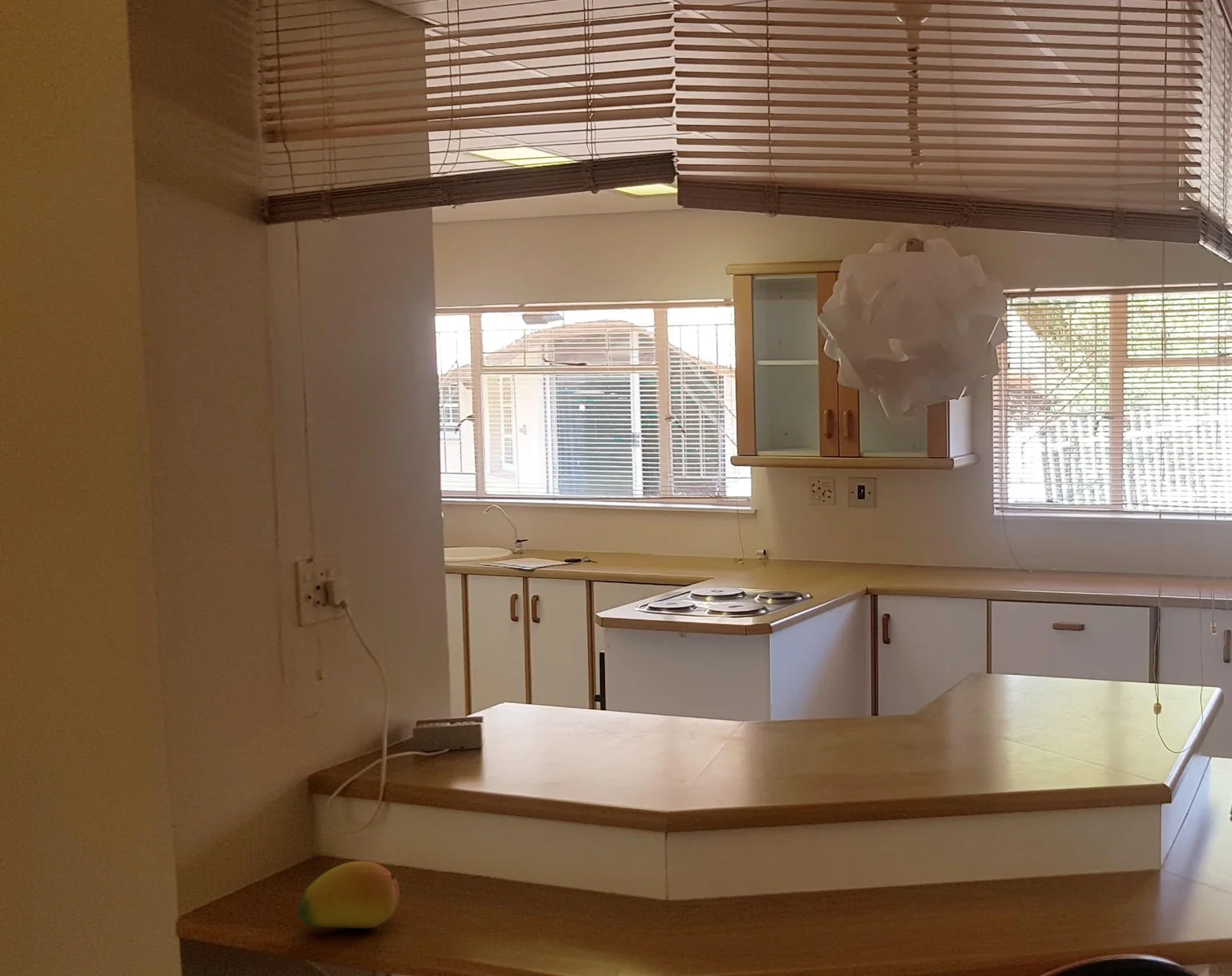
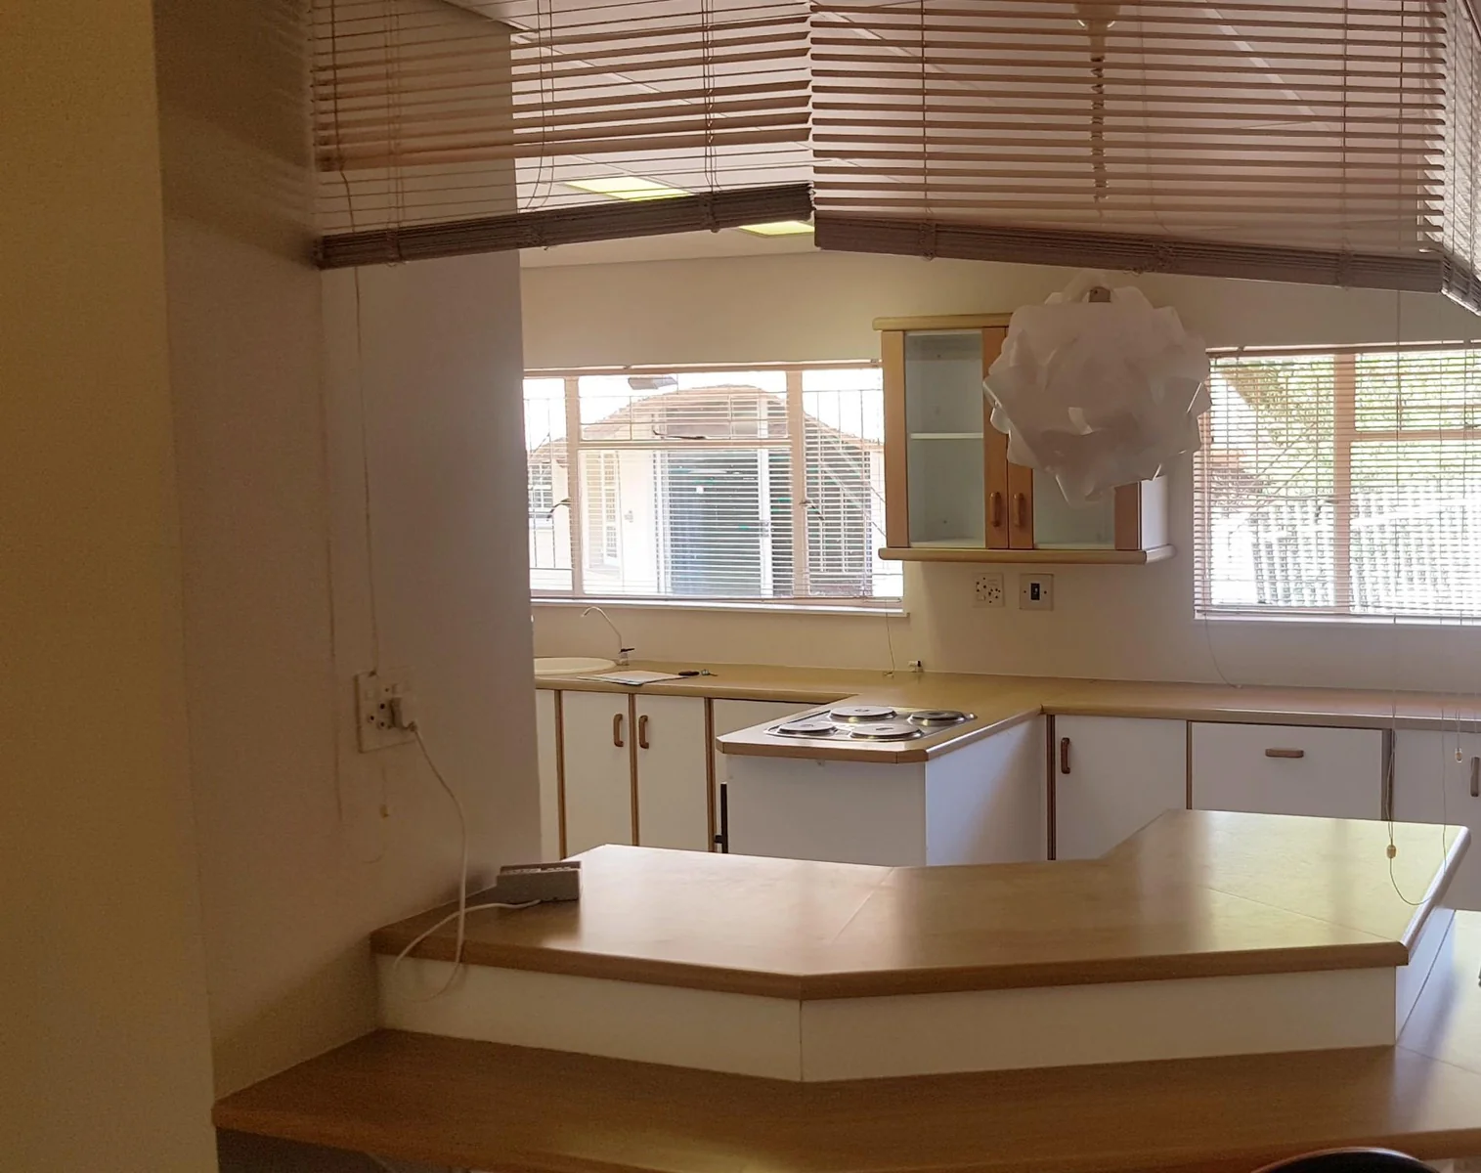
- fruit (350, 895)
